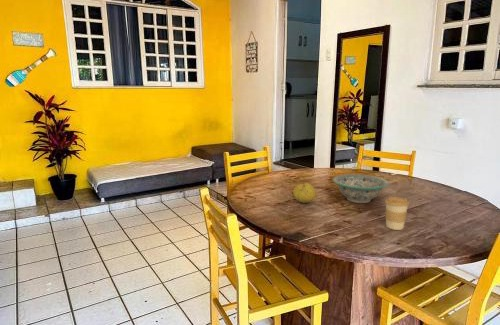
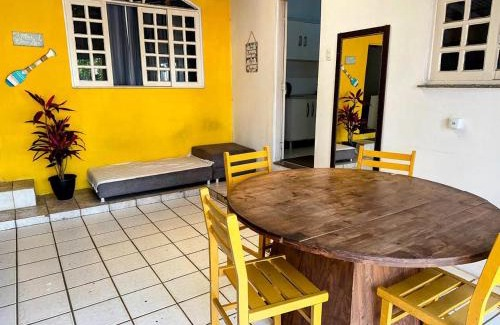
- decorative bowl (359, 190)
- coffee cup (395, 212)
- fruit (304, 193)
